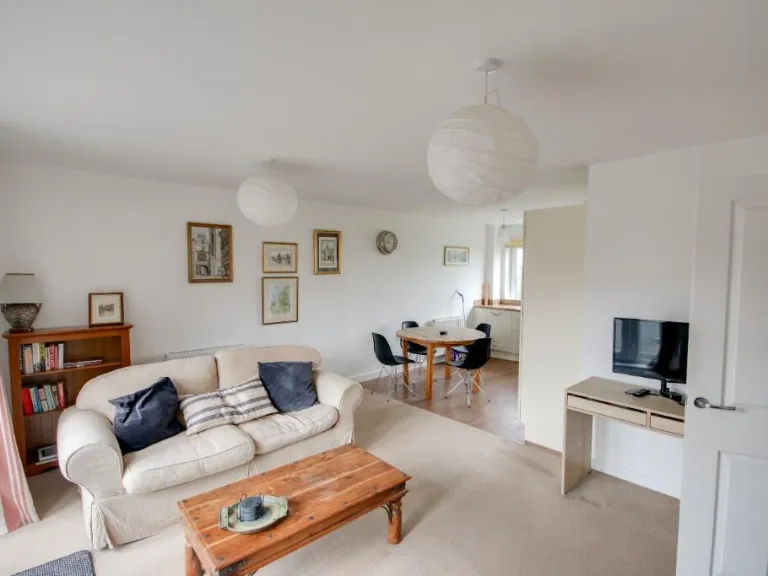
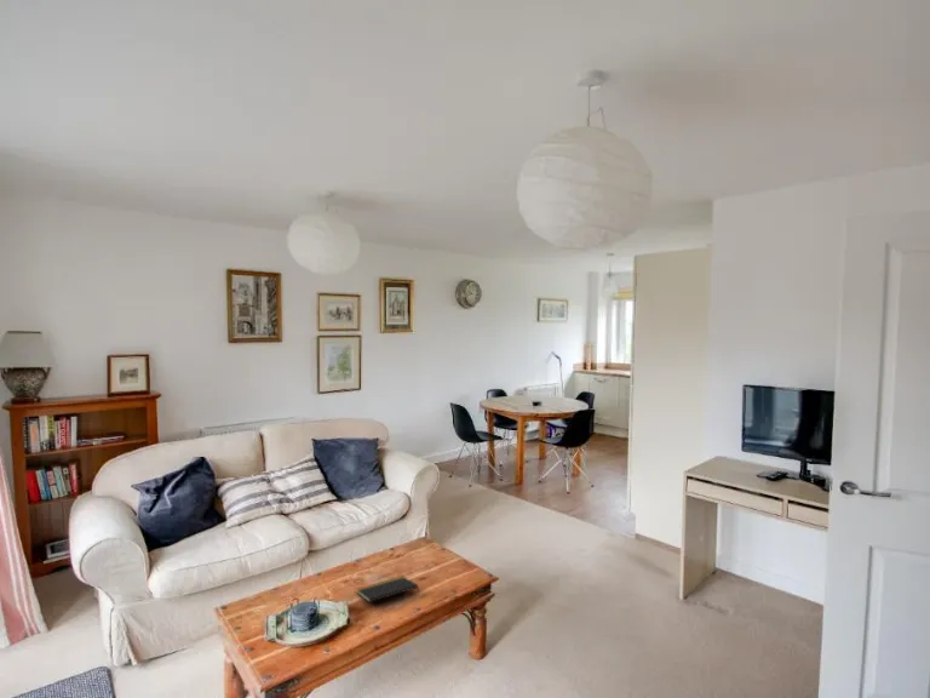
+ notepad (386, 588)
